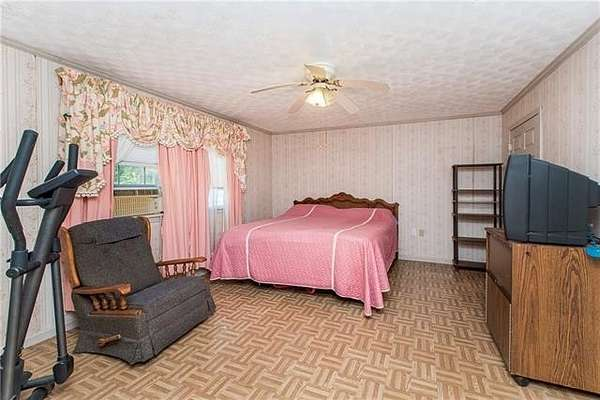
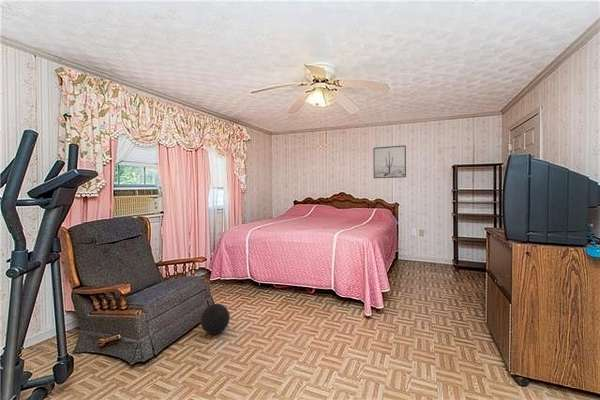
+ wall art (389, 162)
+ ball (215, 318)
